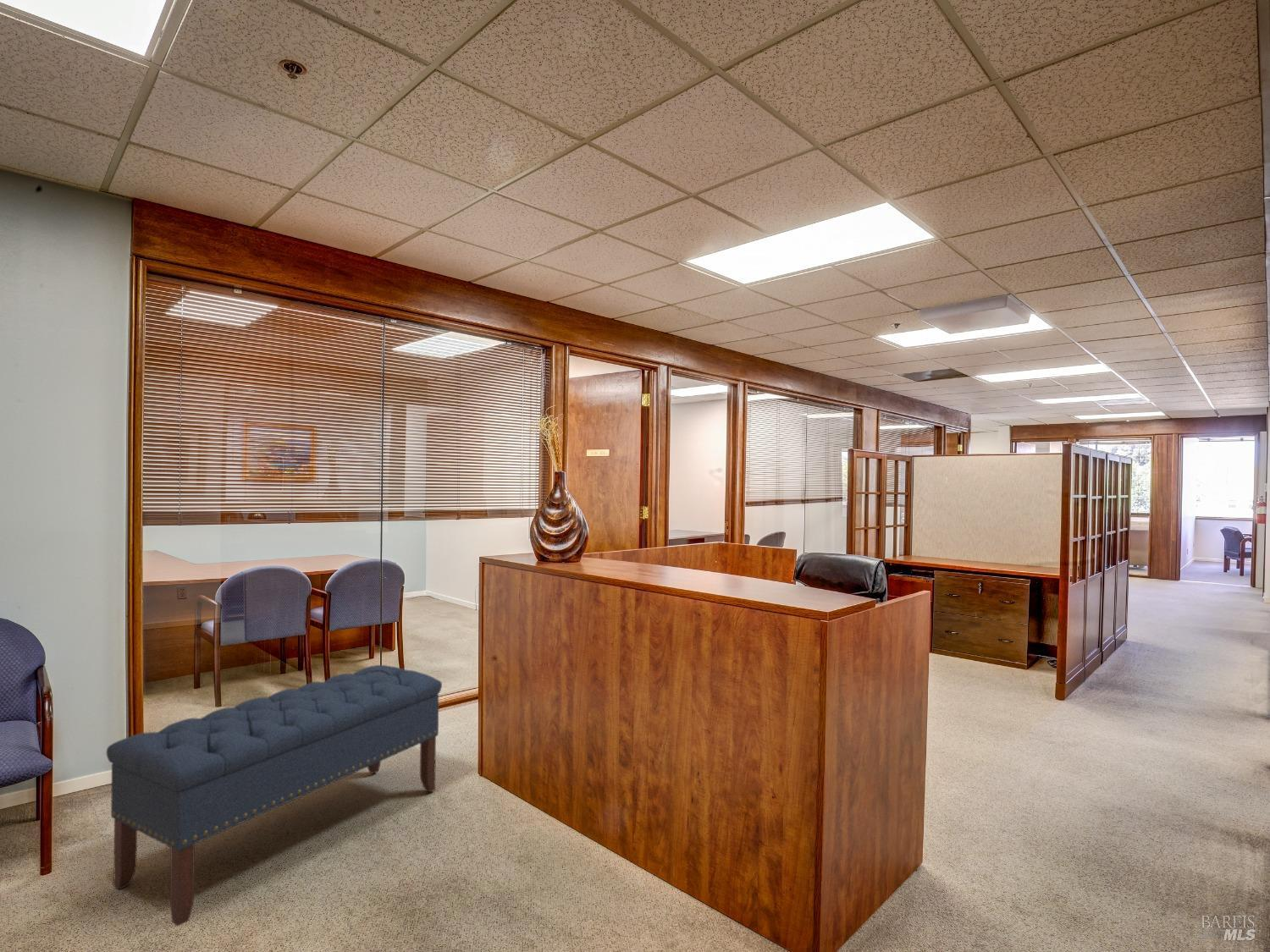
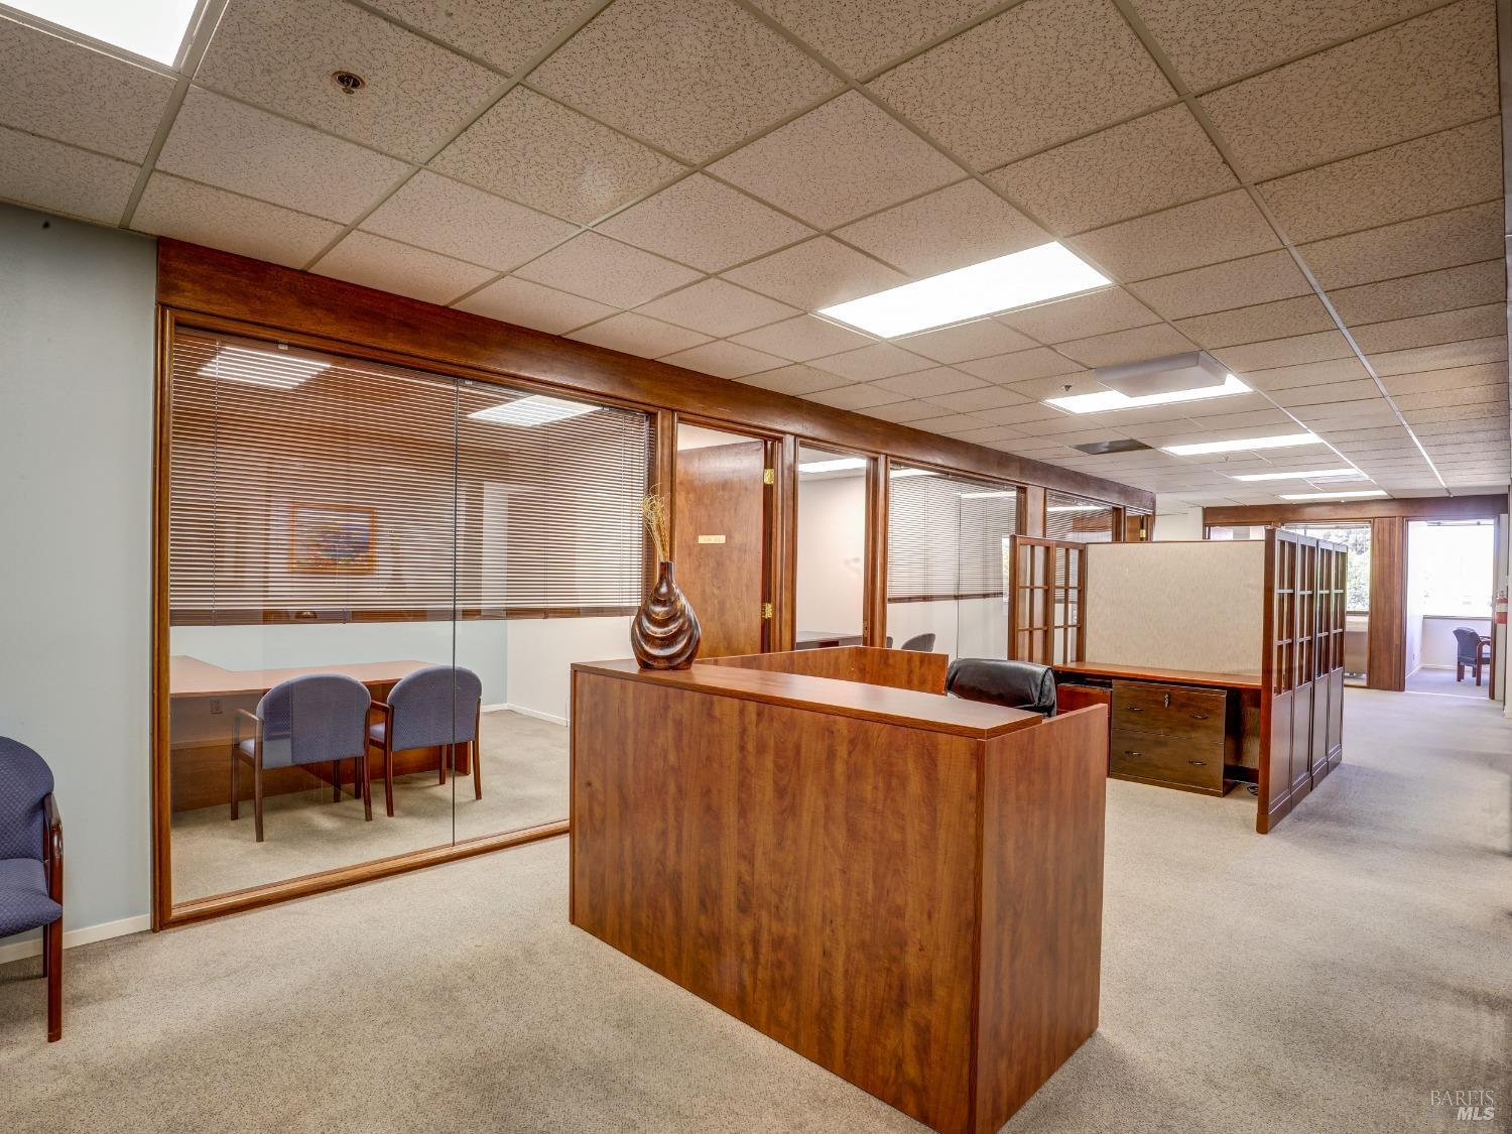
- bench (297, 766)
